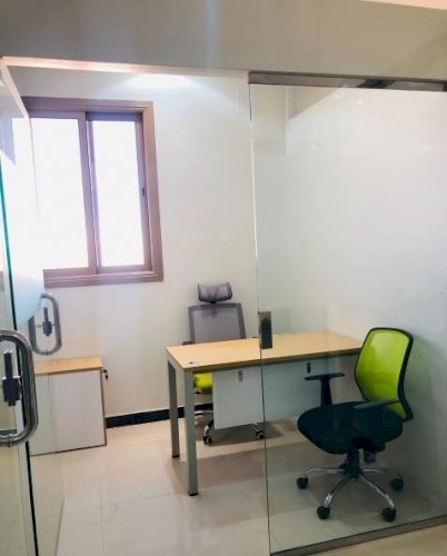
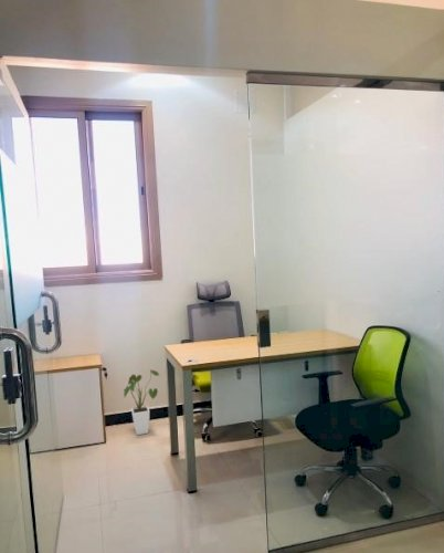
+ house plant (142, 403)
